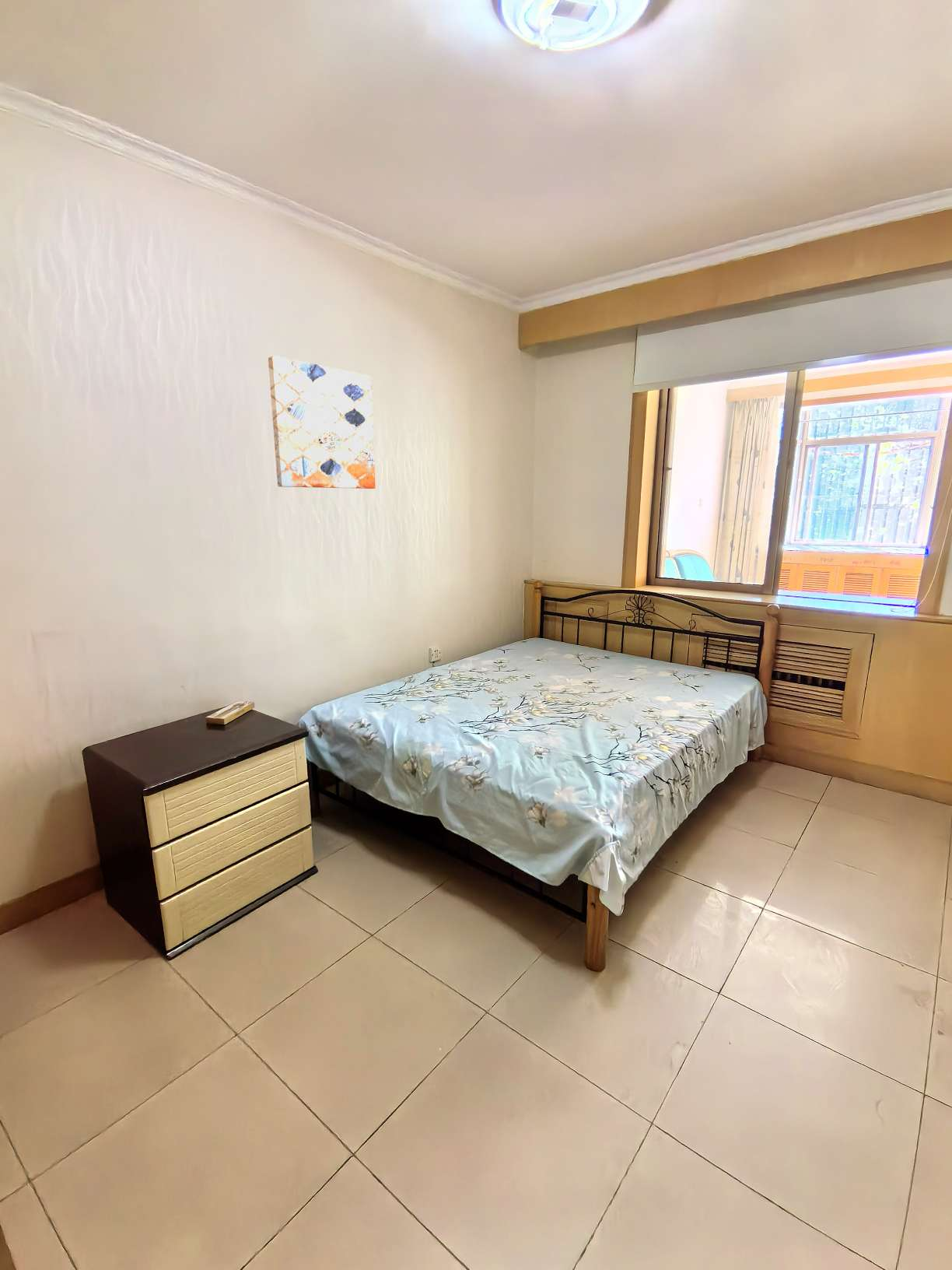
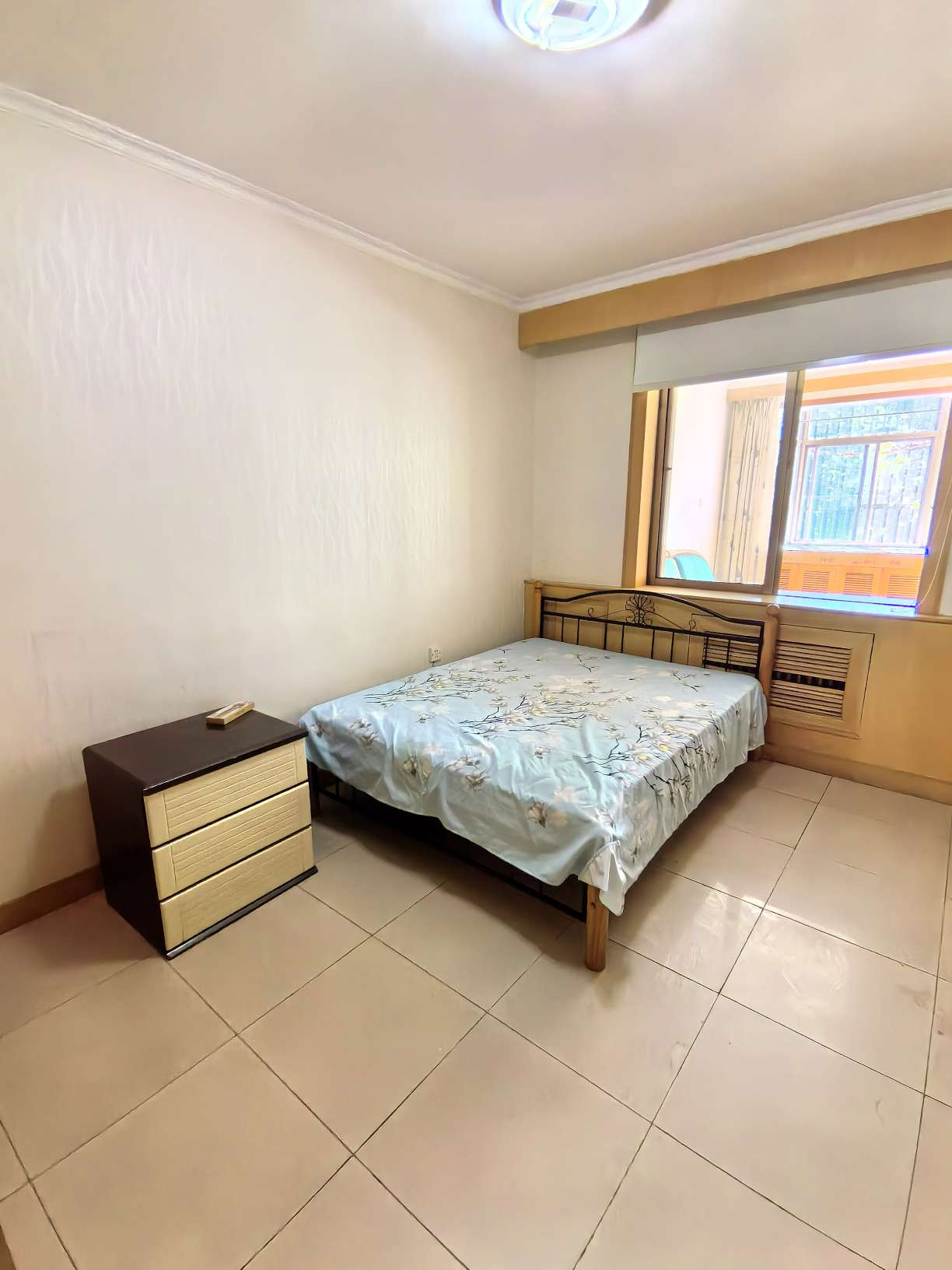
- wall art (326, 428)
